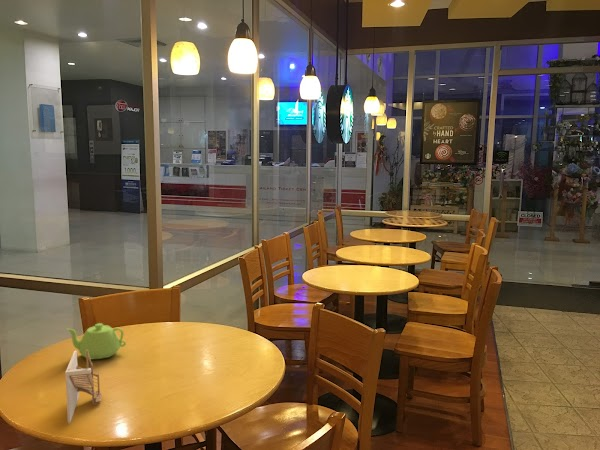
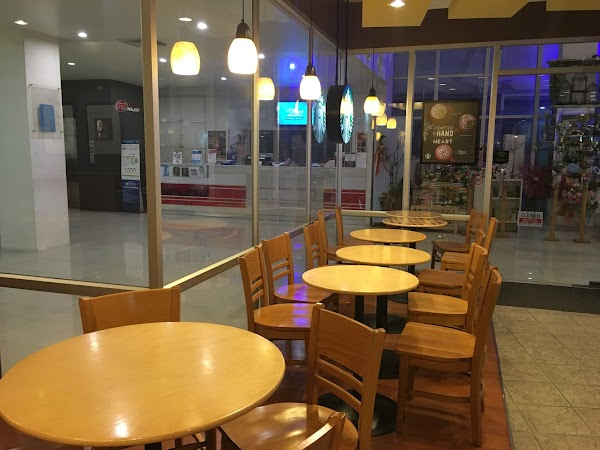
- teapot (96, 339)
- napkin holder (84, 375)
